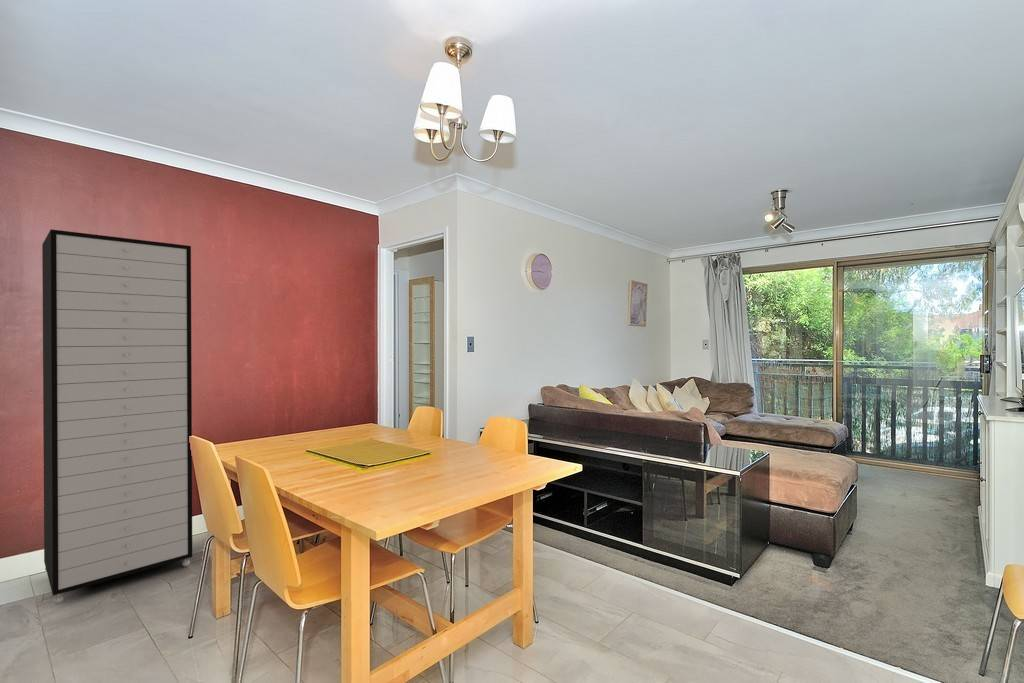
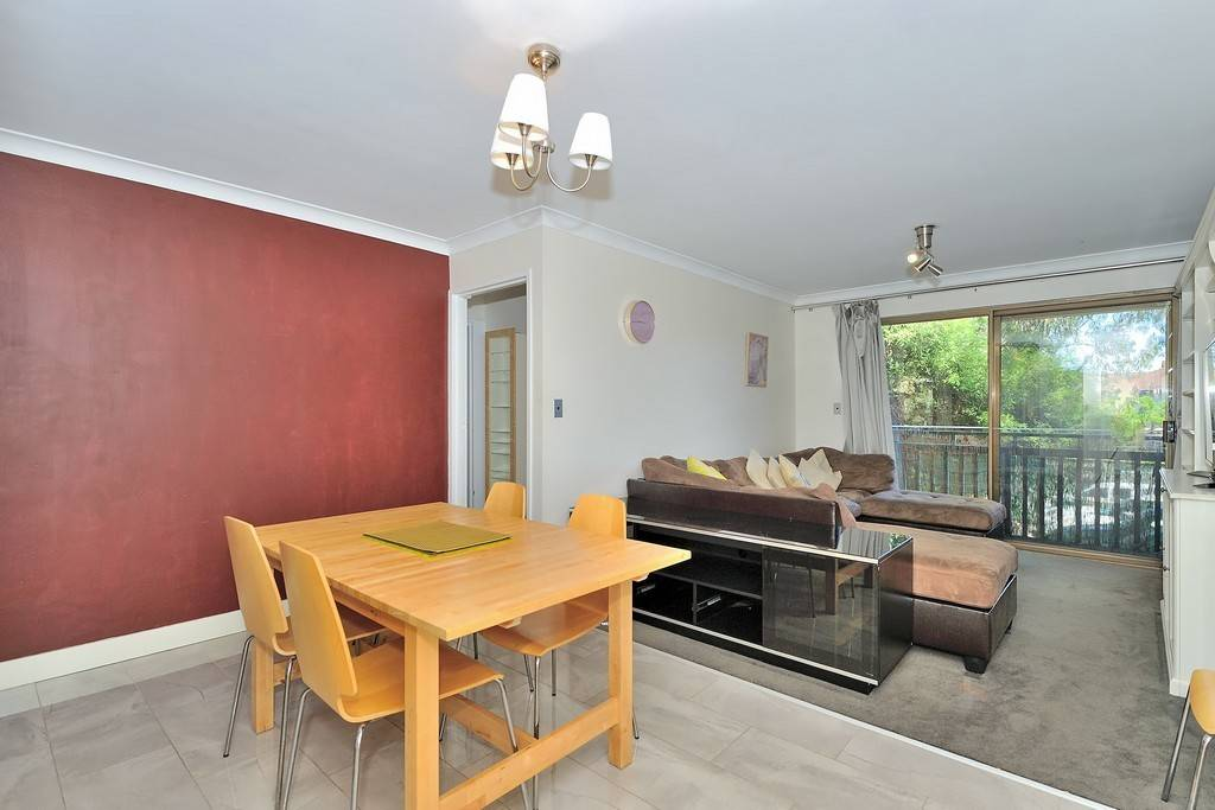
- storage cabinet (118, 407)
